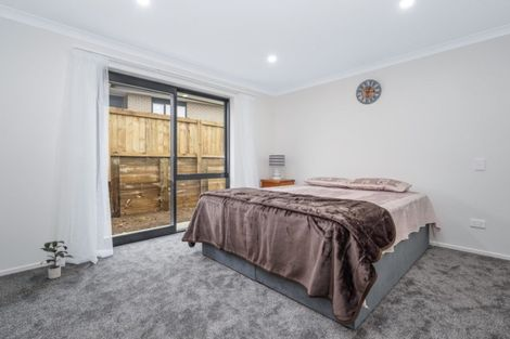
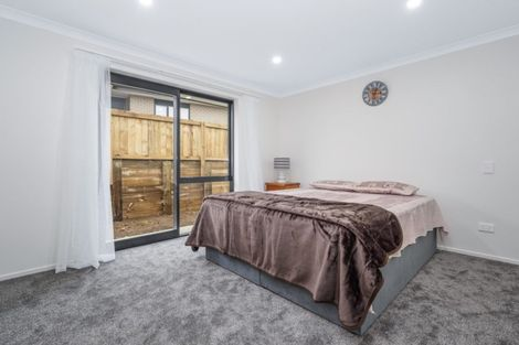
- potted plant (56, 256)
